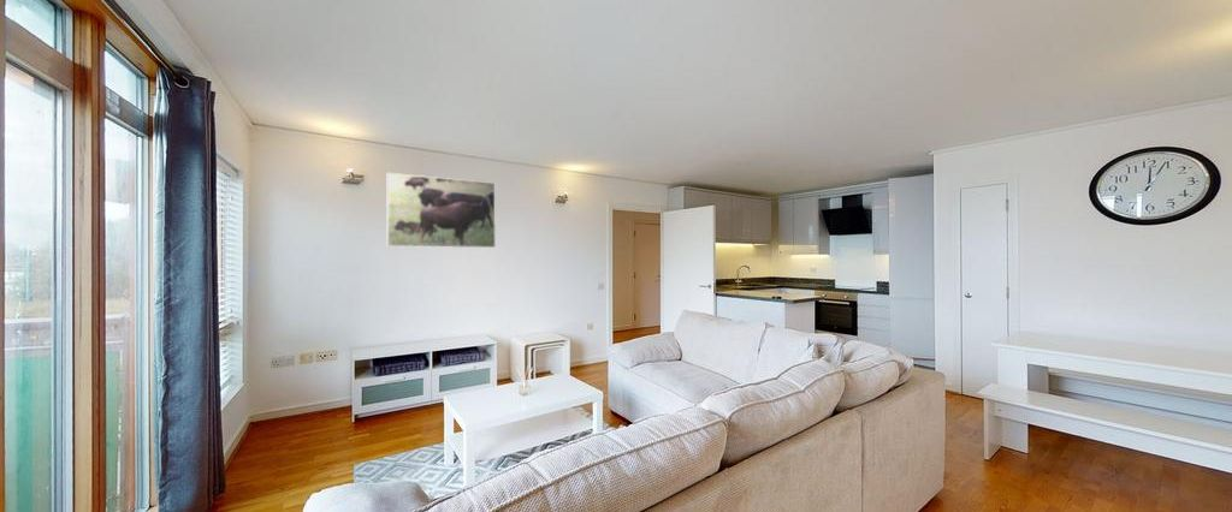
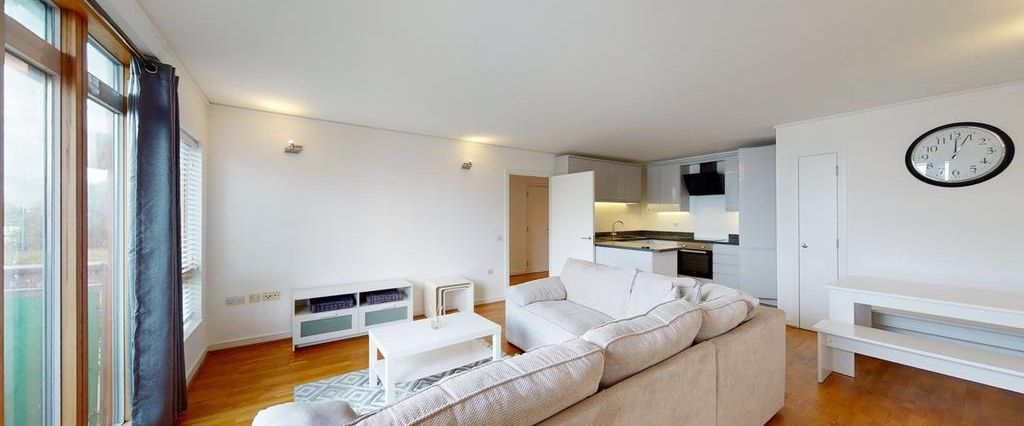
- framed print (444, 212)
